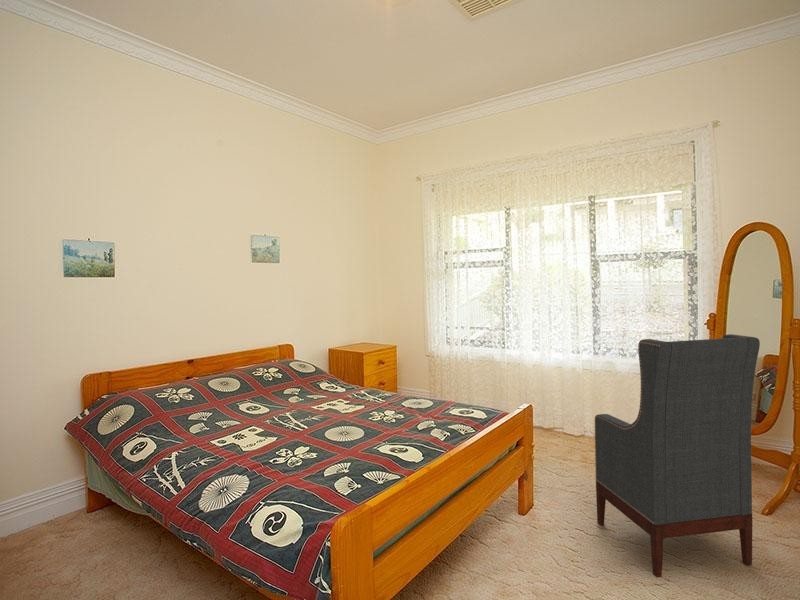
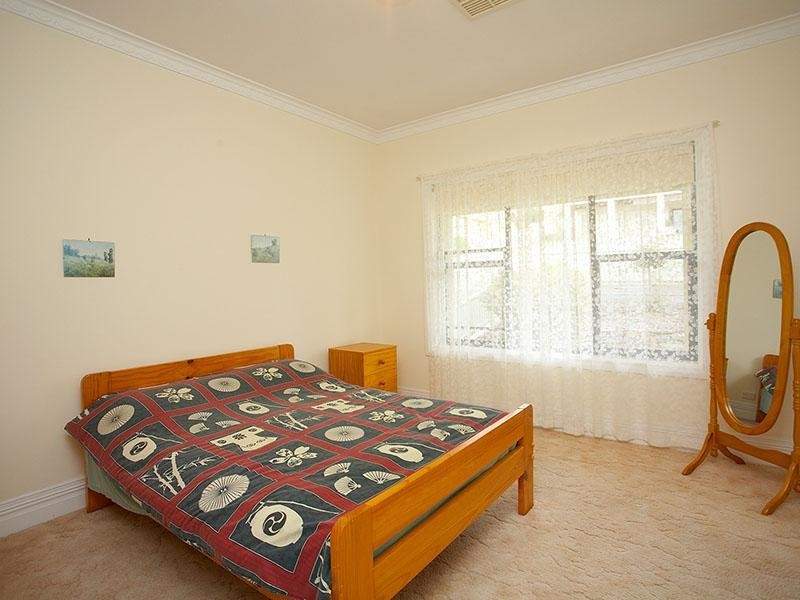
- armchair (669, 439)
